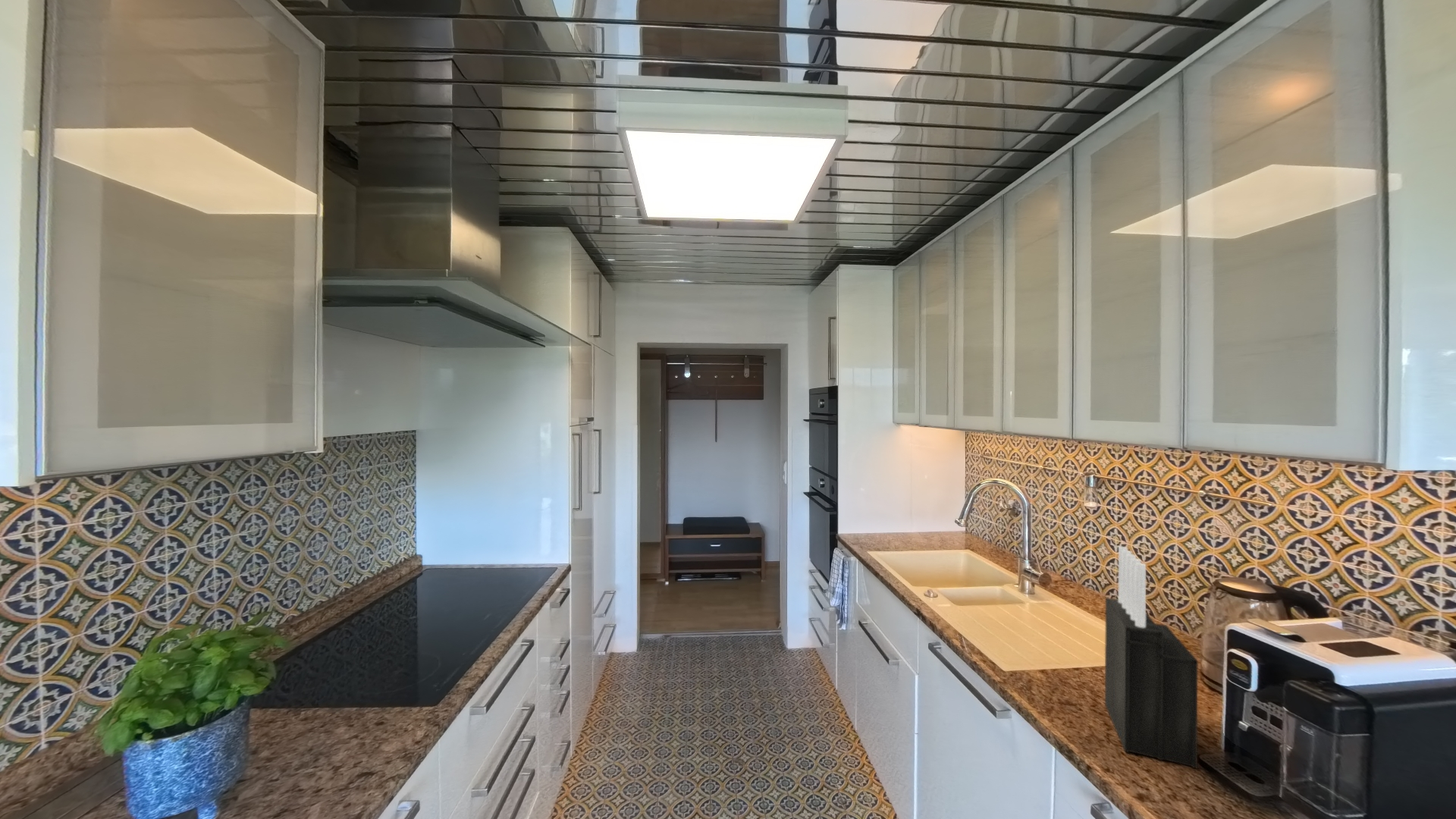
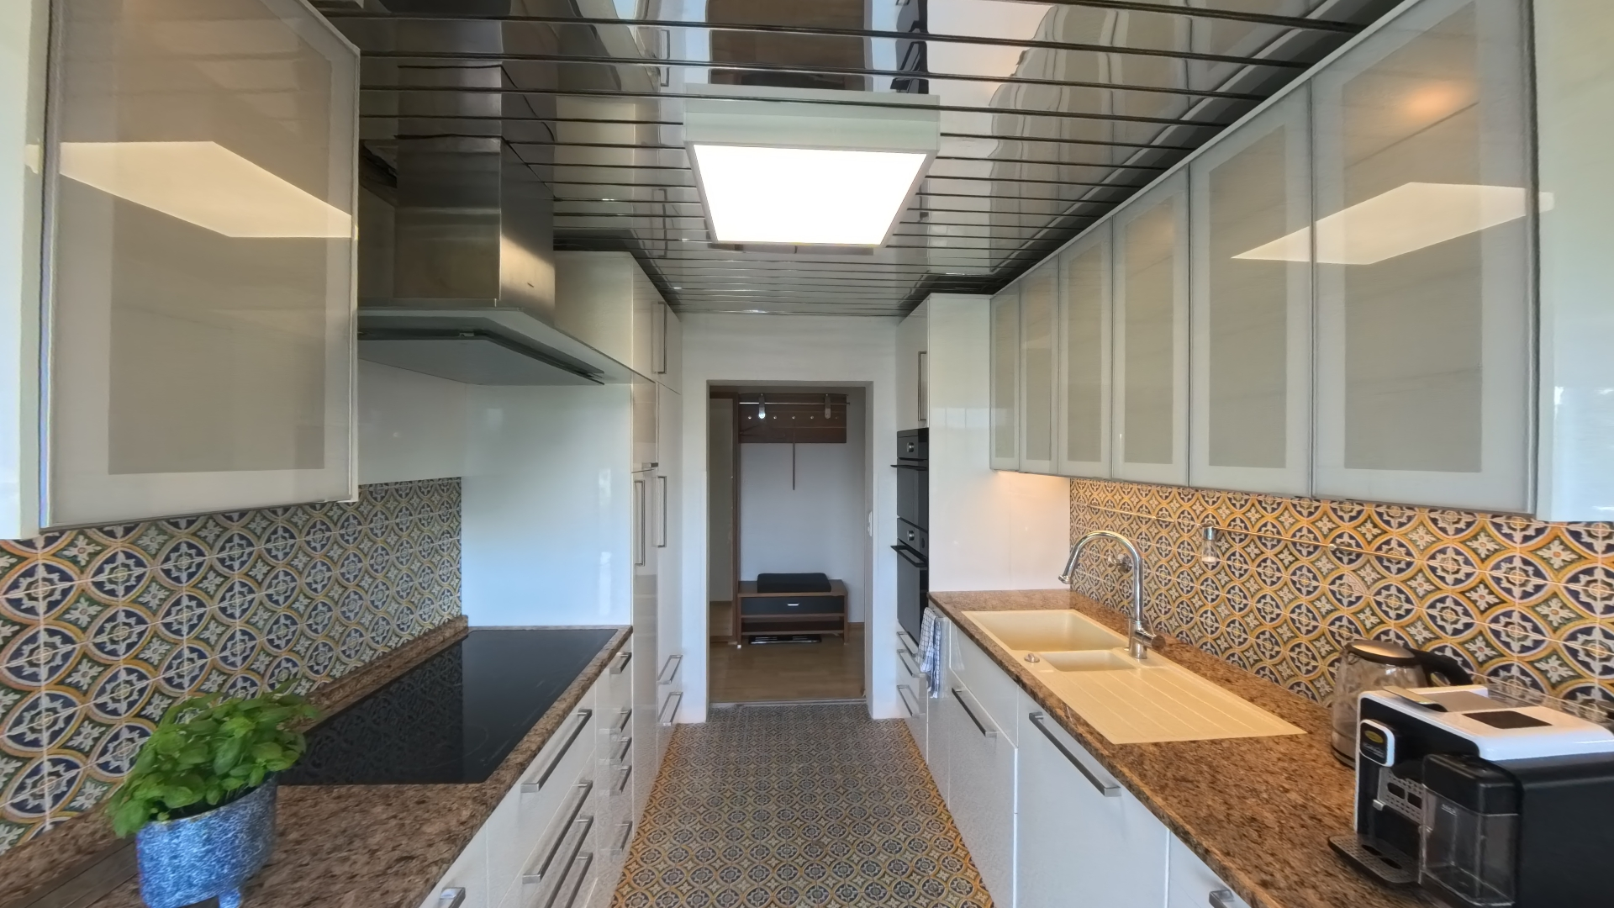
- knife block (1154, 646)
